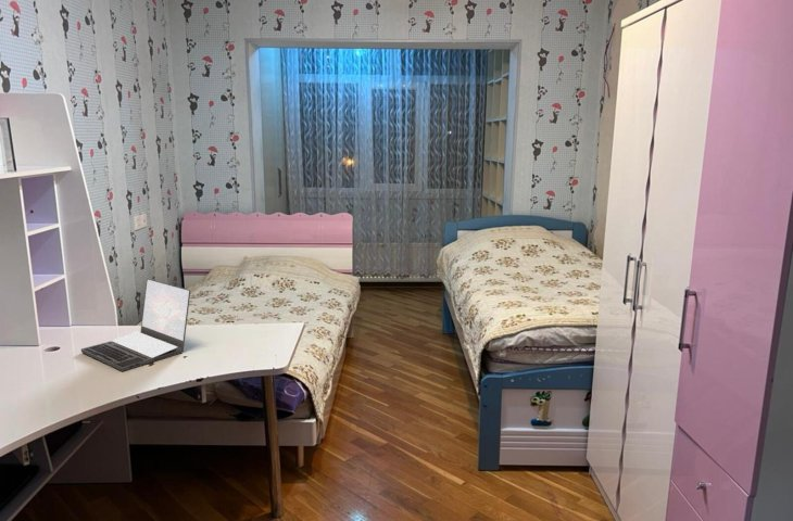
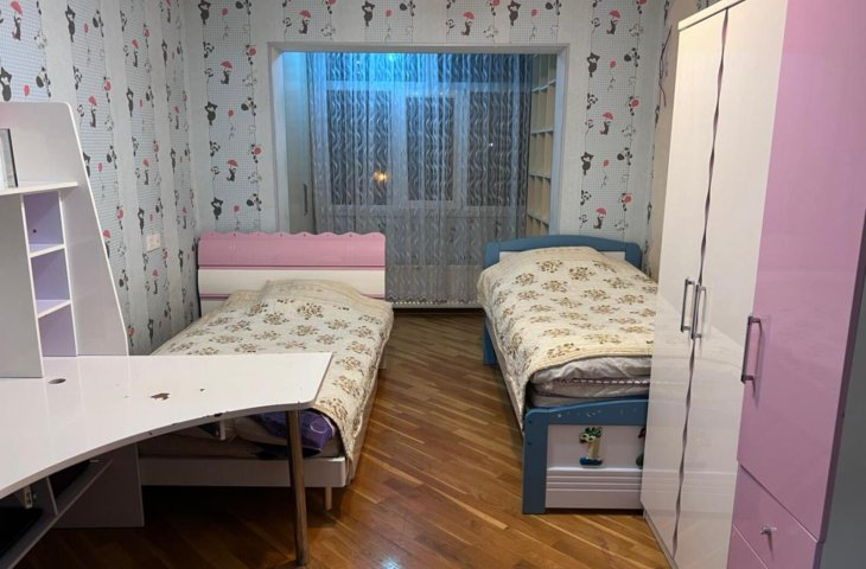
- laptop (141, 322)
